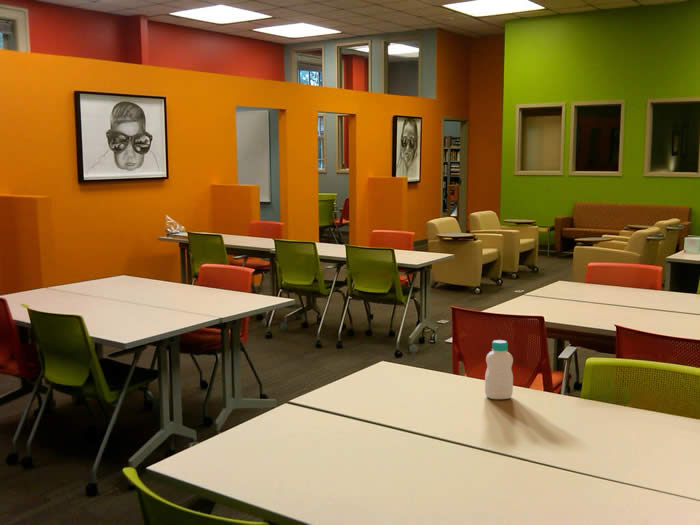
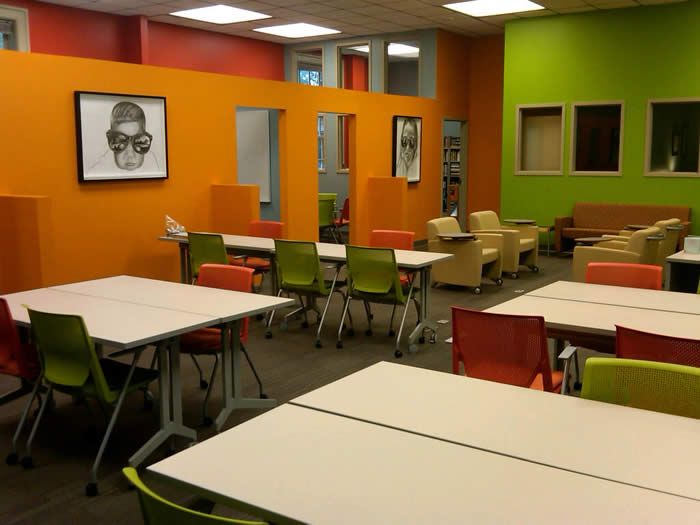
- bottle (499, 369)
